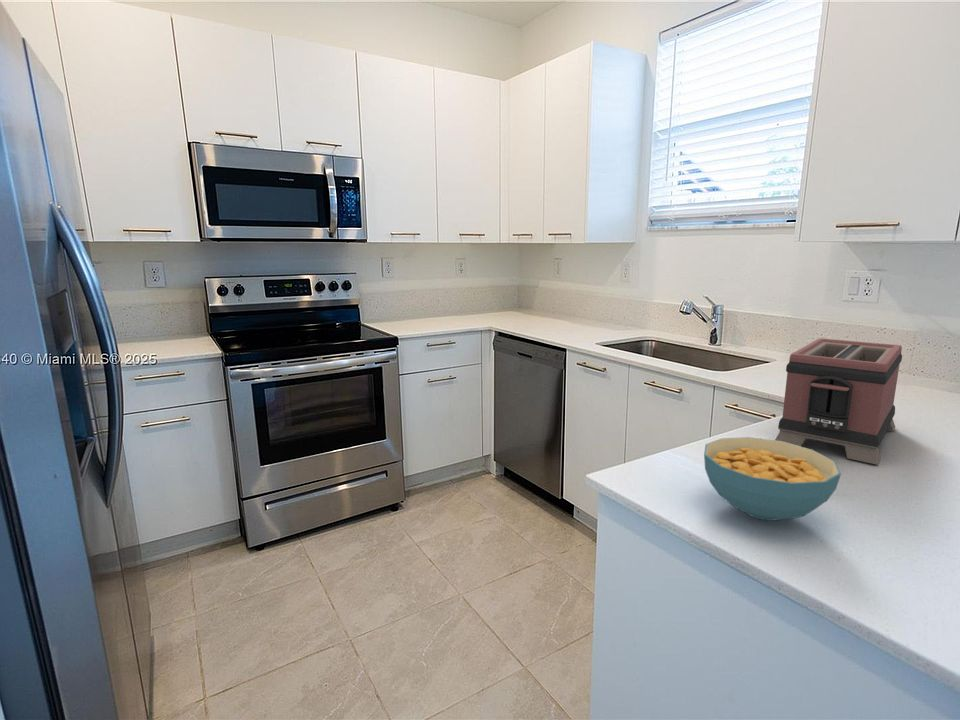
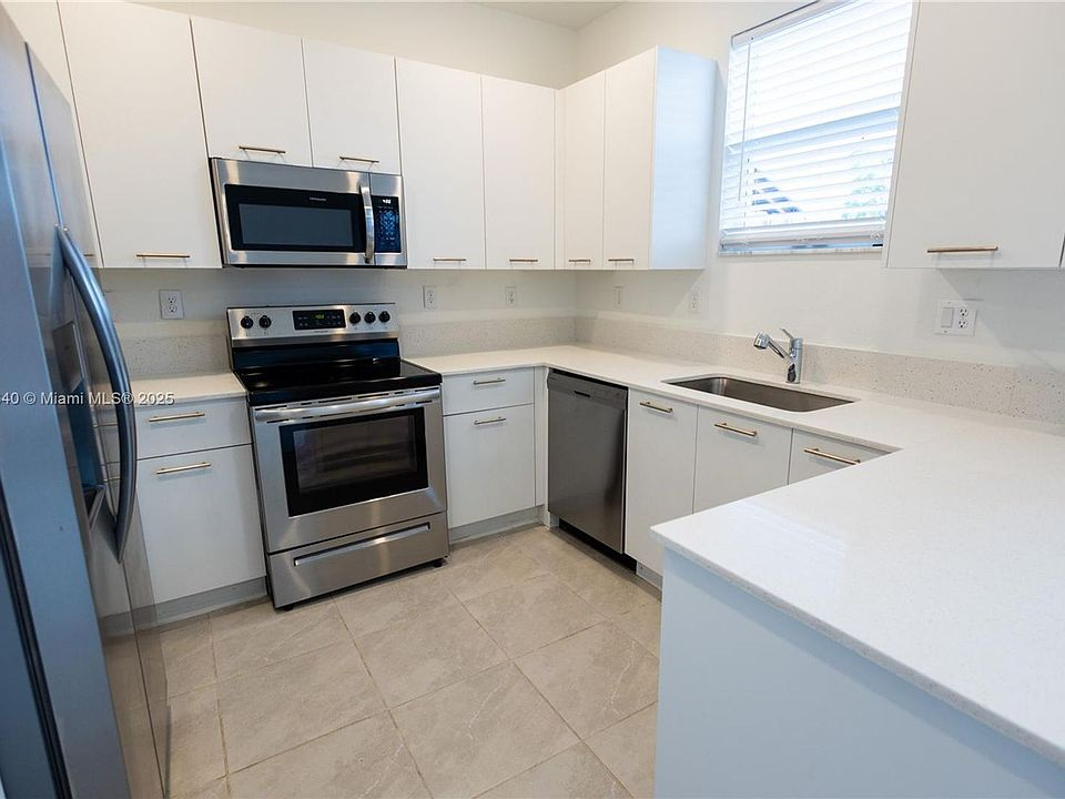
- cereal bowl (765, 485)
- toaster (841, 394)
